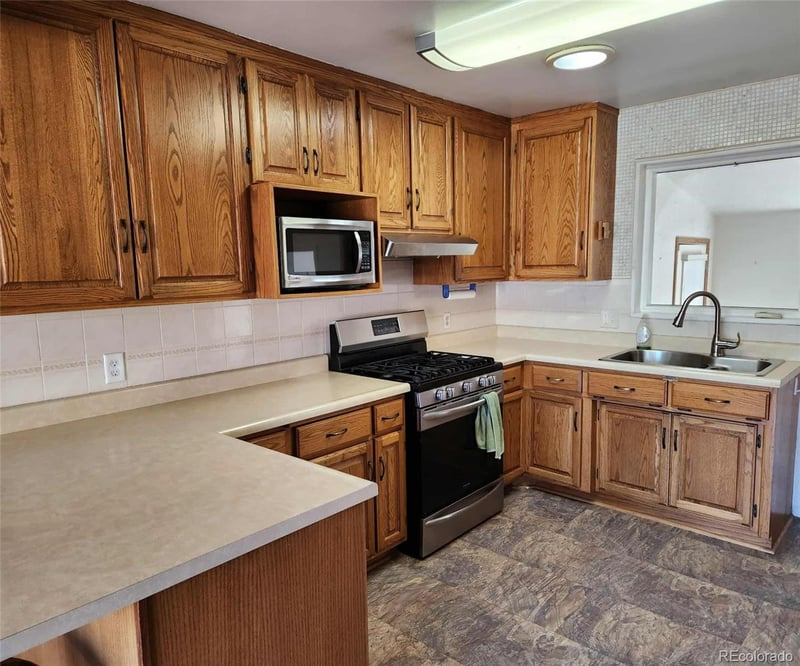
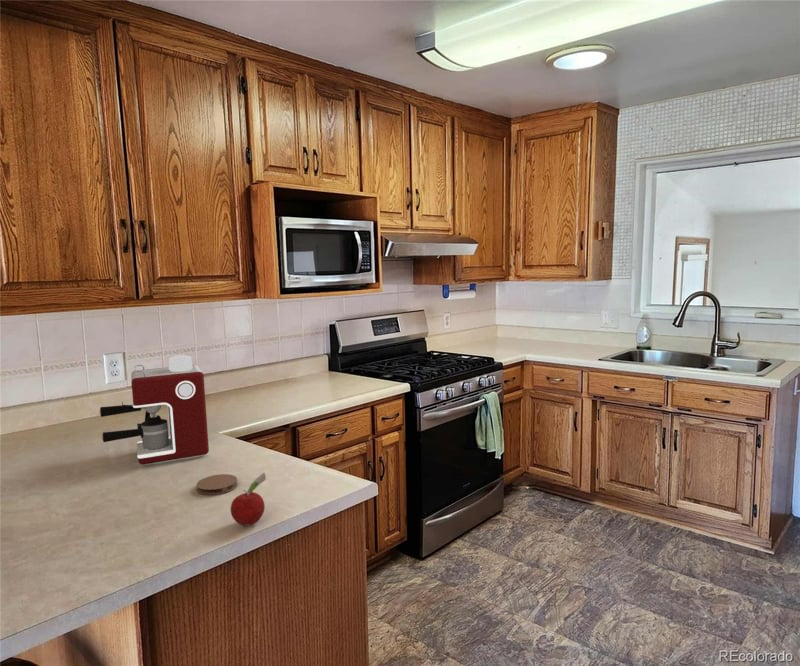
+ coaster (217, 484)
+ coffee maker (153, 407)
+ fruit (249, 500)
